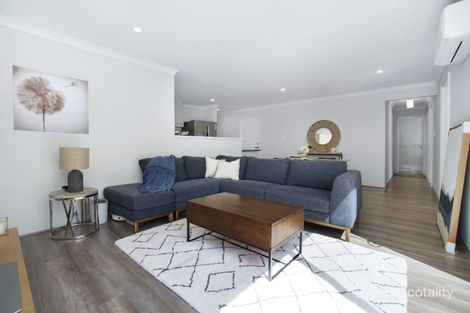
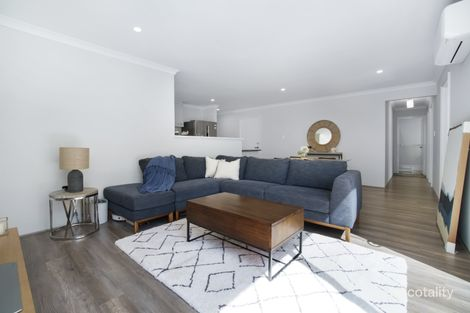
- wall art (54, 103)
